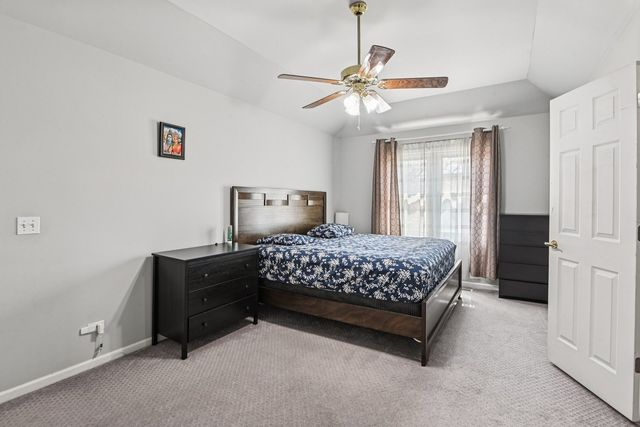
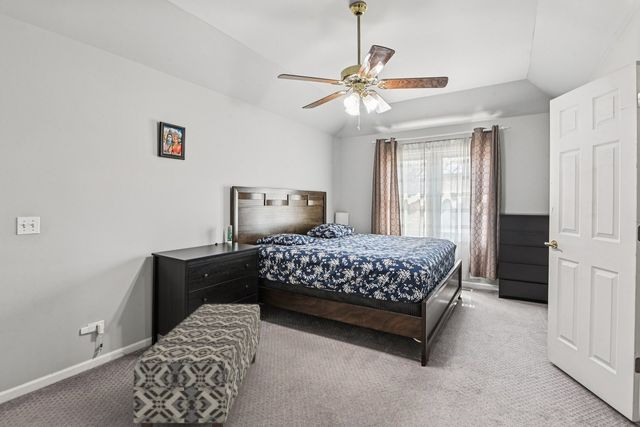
+ bench (211, 360)
